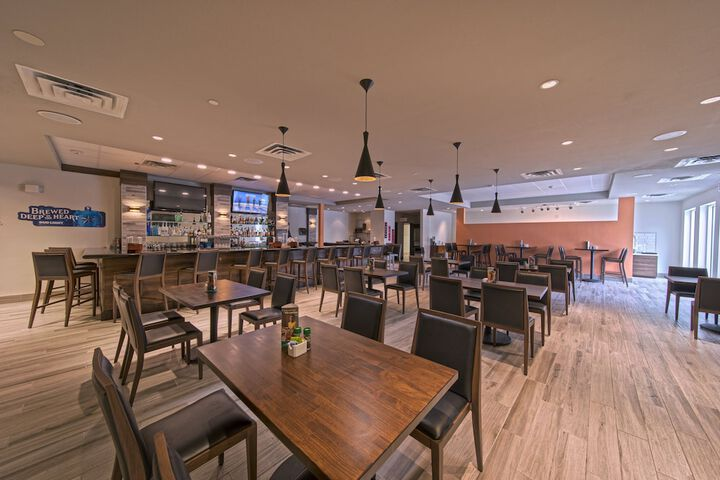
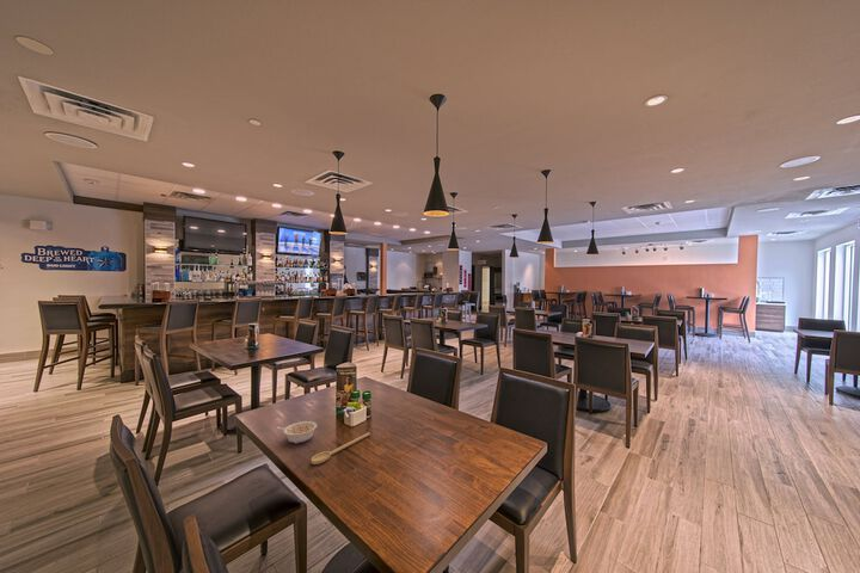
+ spoon (343, 446)
+ legume (299, 432)
